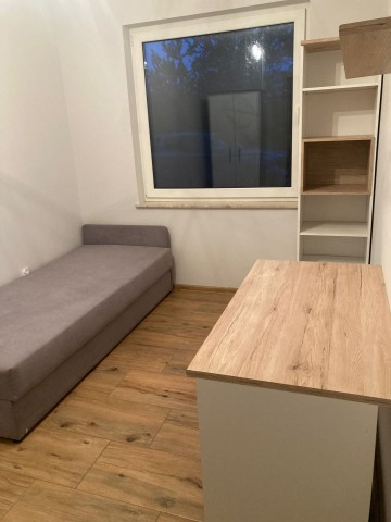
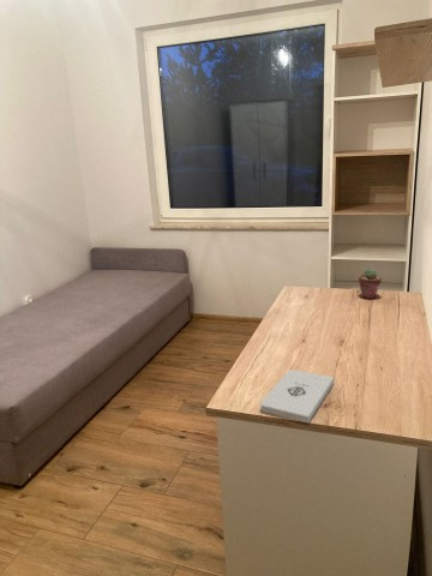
+ notepad (298, 392)
+ potted succulent (368, 282)
